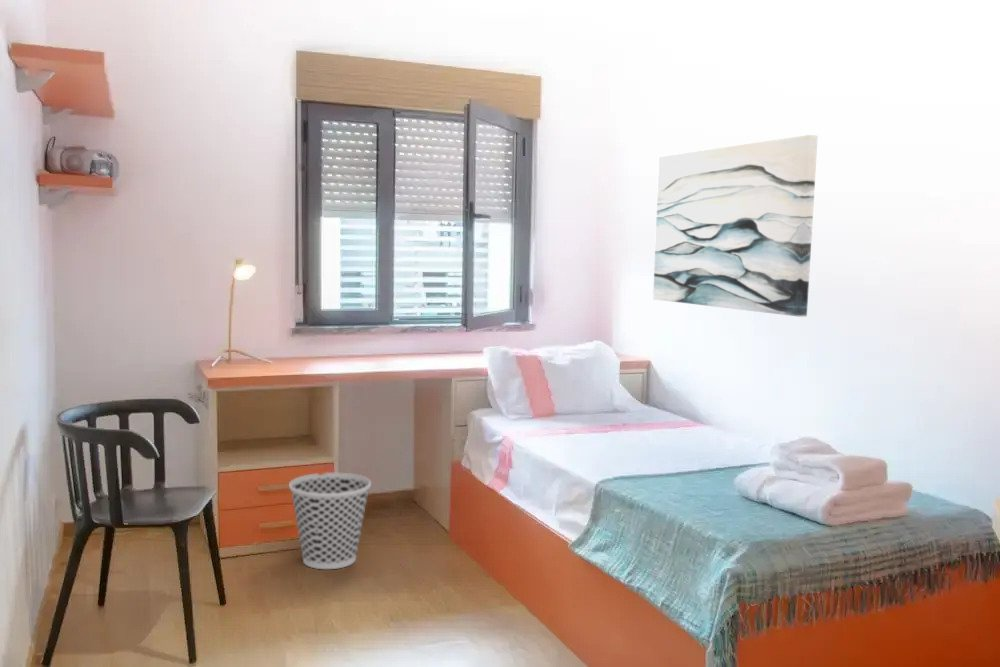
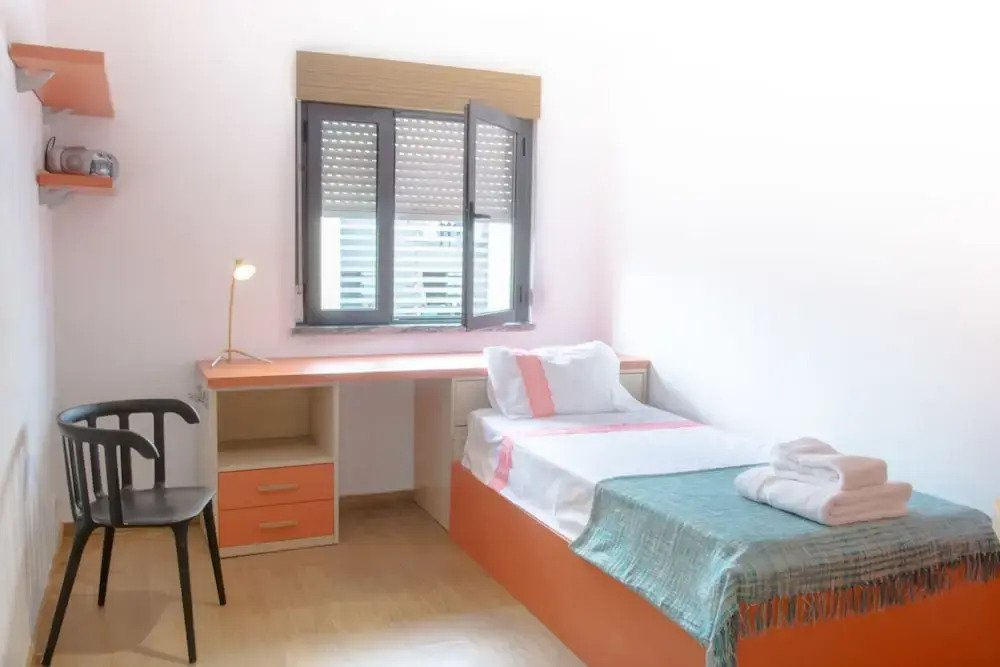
- wall art (724, 227)
- wastebasket (329, 521)
